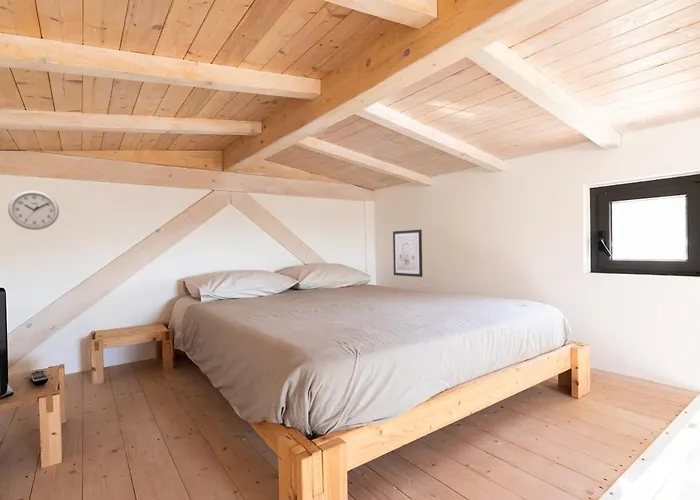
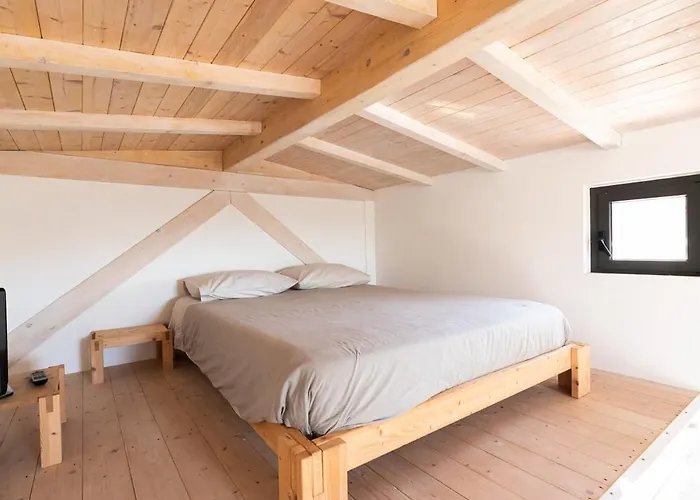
- wall art (407, 253)
- wall clock (34, 209)
